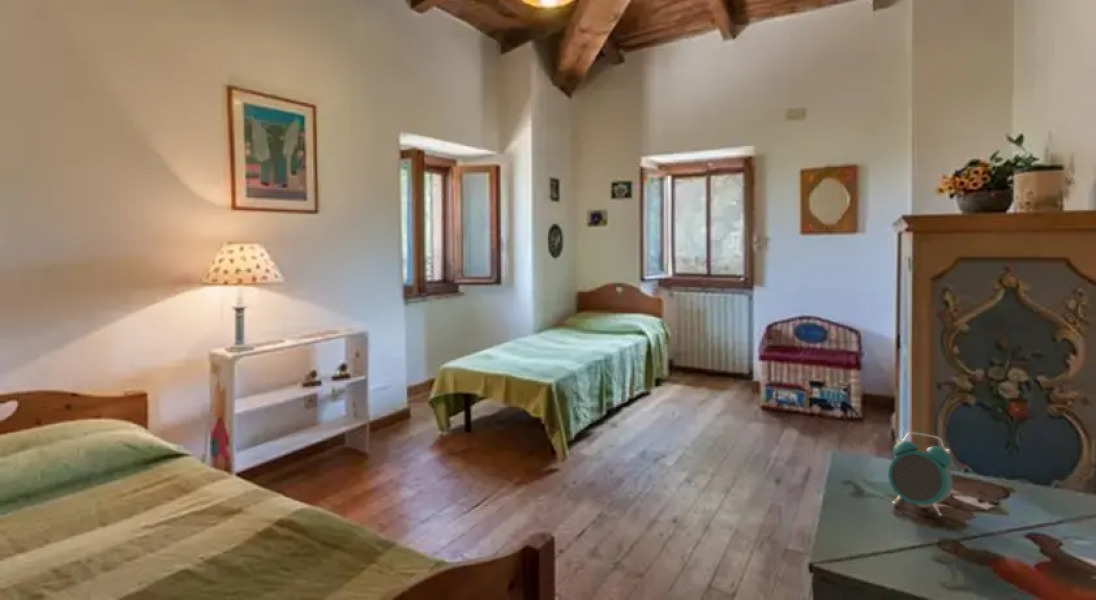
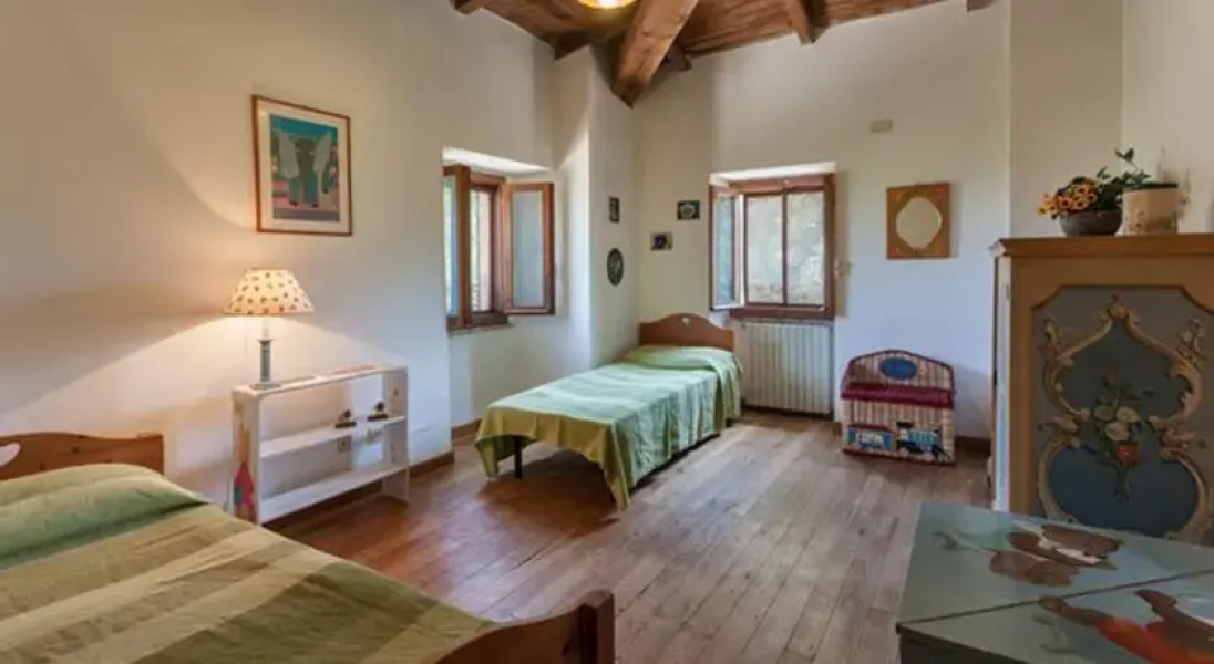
- alarm clock (919, 471)
